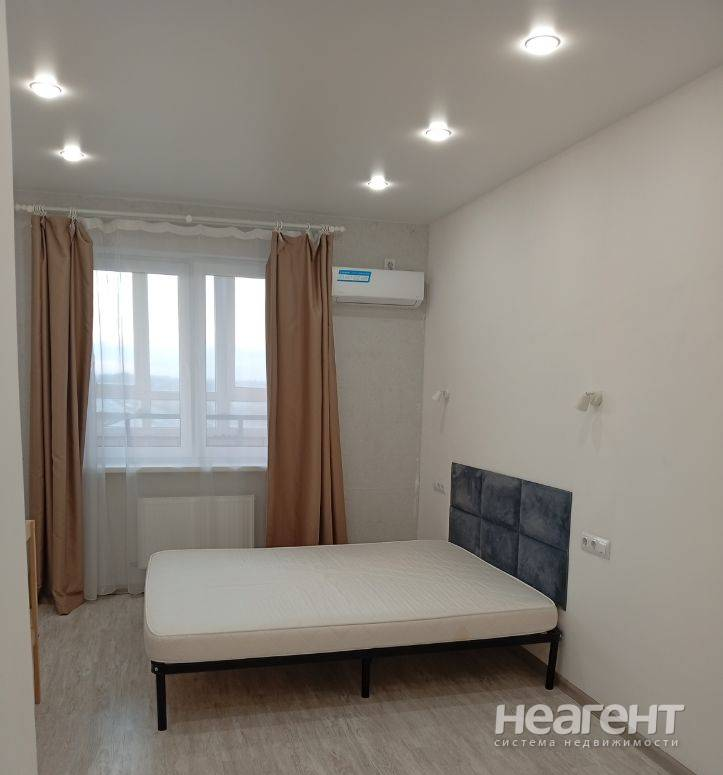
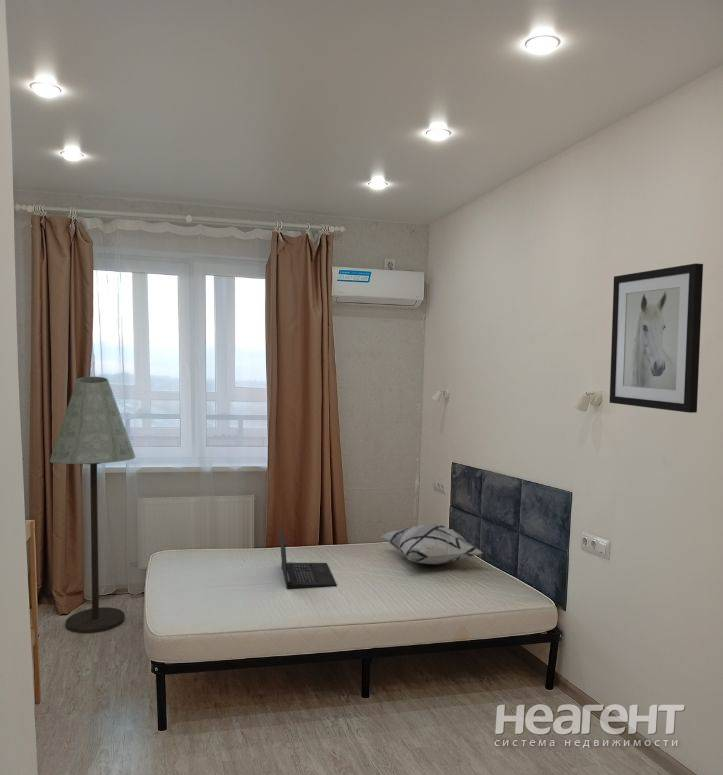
+ wall art (652, 339)
+ decorative pillow (429, 544)
+ laptop (306, 563)
+ floor lamp (94, 501)
